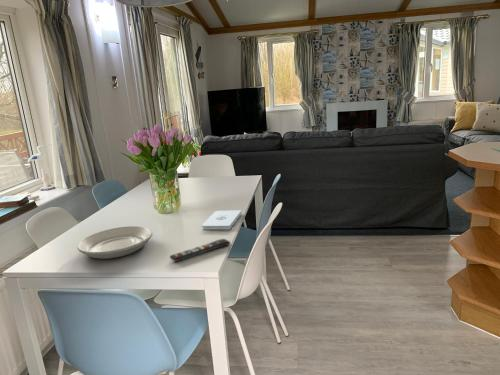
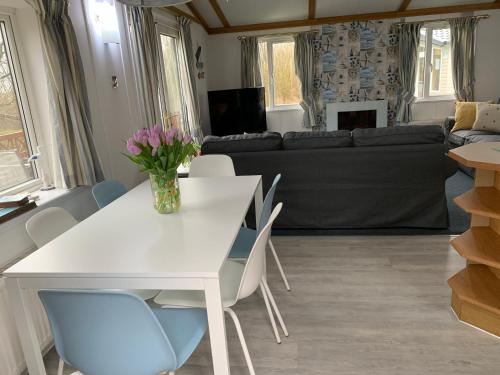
- plate (116, 243)
- notepad (222, 219)
- remote control (201, 249)
